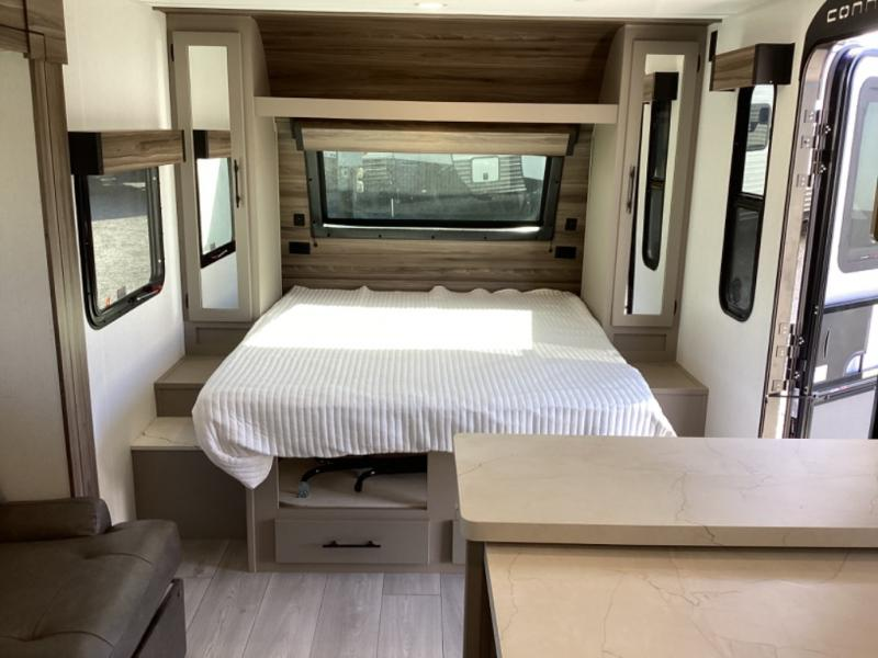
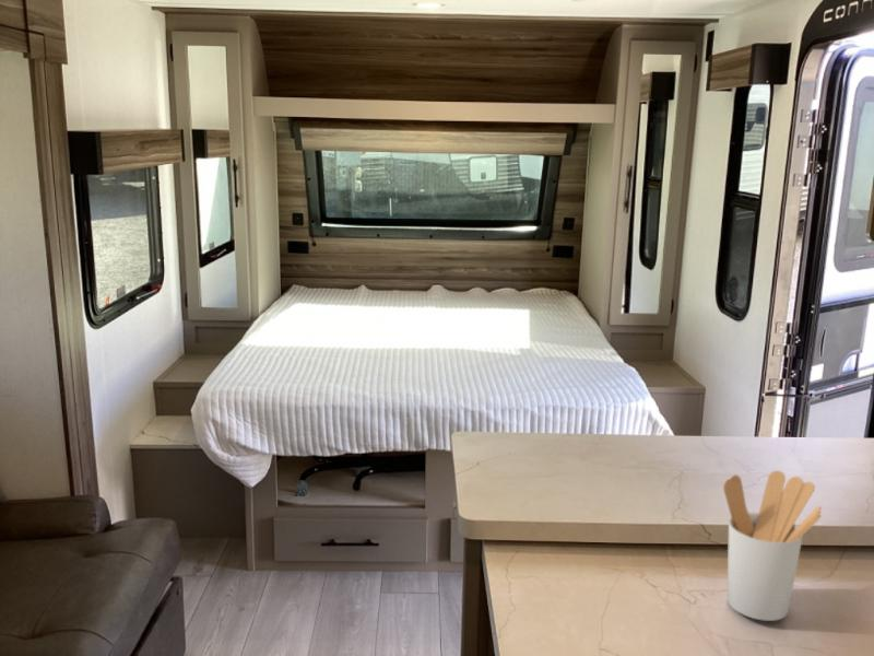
+ utensil holder (770, 540)
